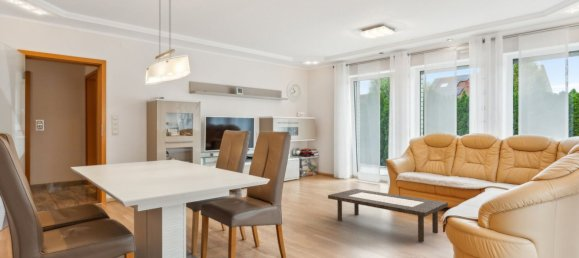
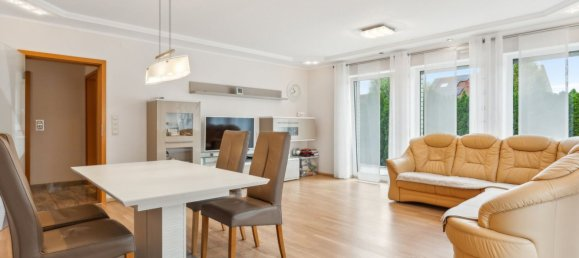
- coffee table (386, 209)
